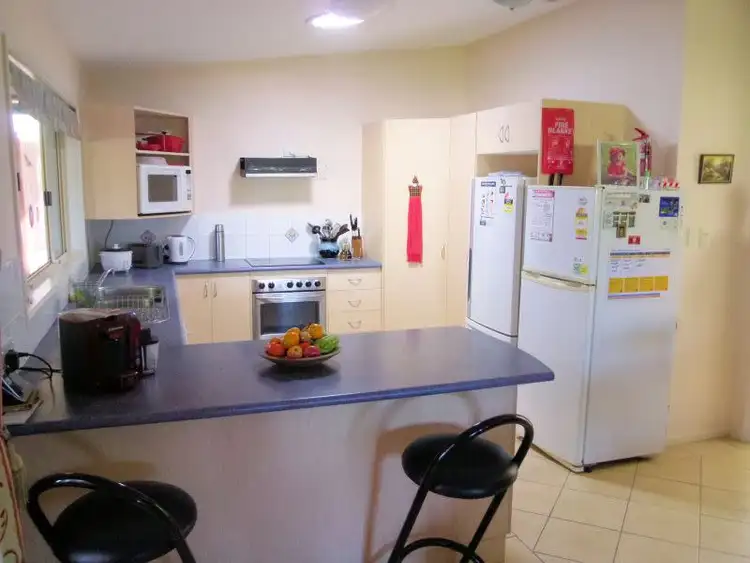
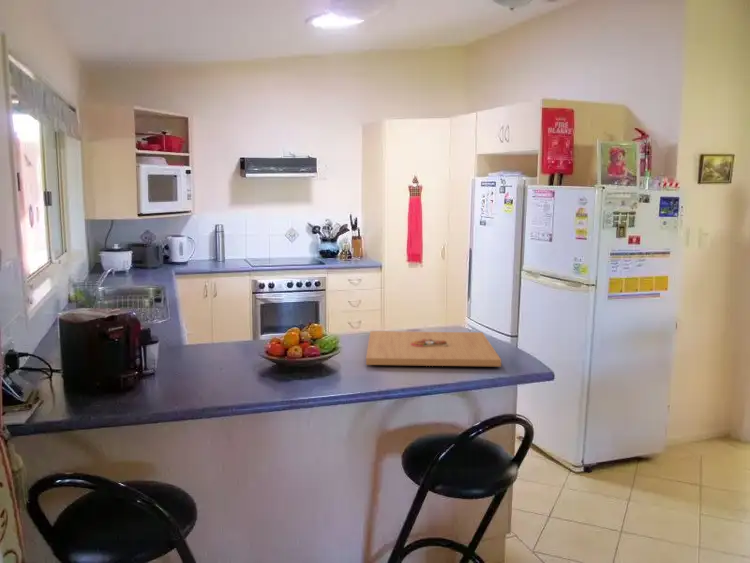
+ platter (429, 345)
